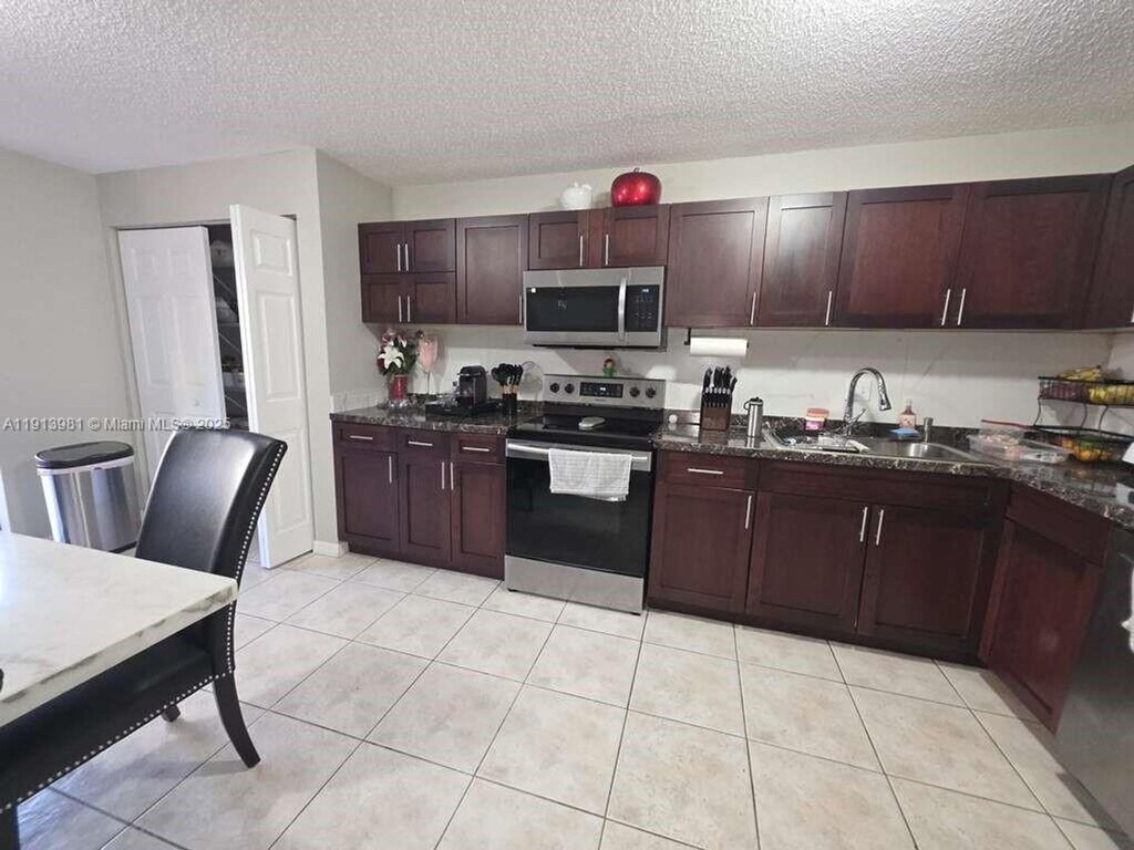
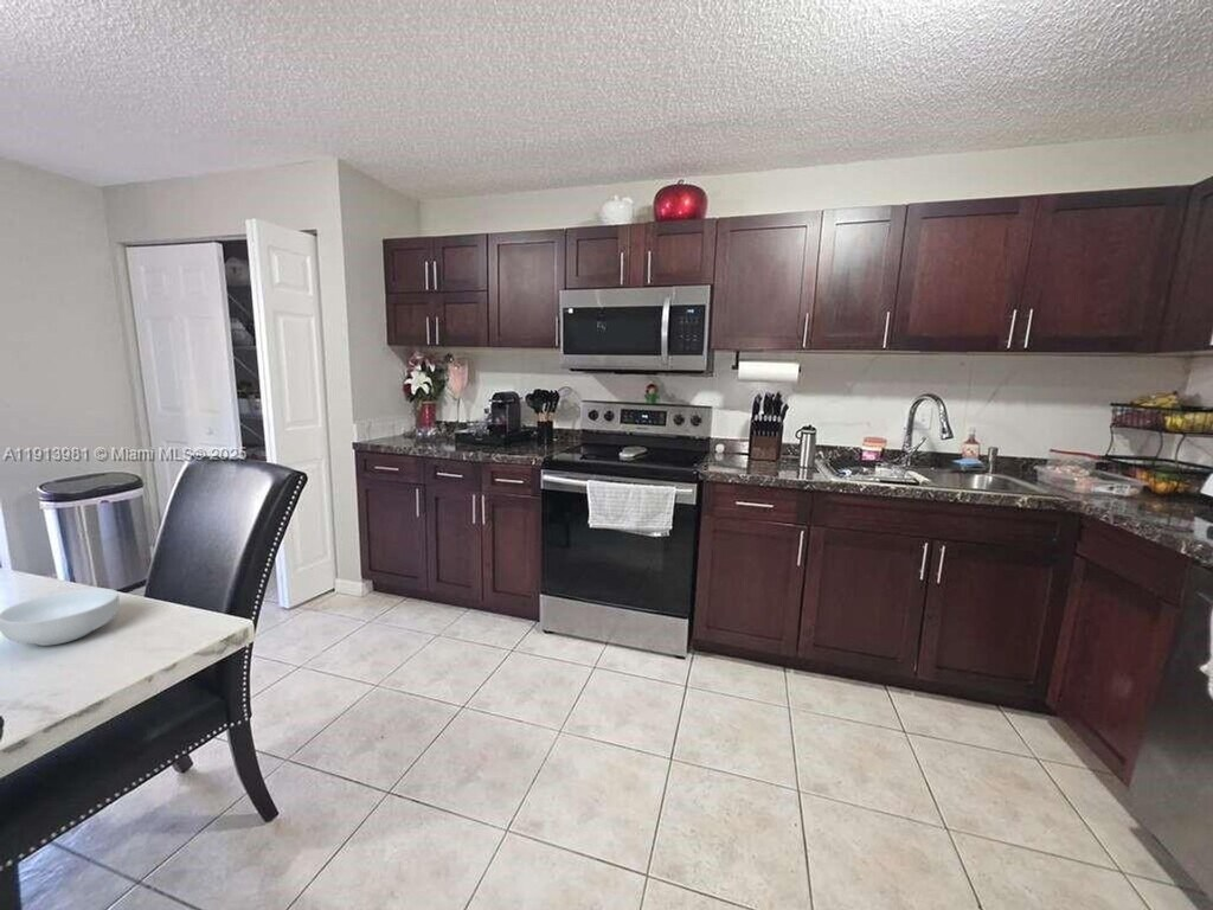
+ cereal bowl (63, 619)
